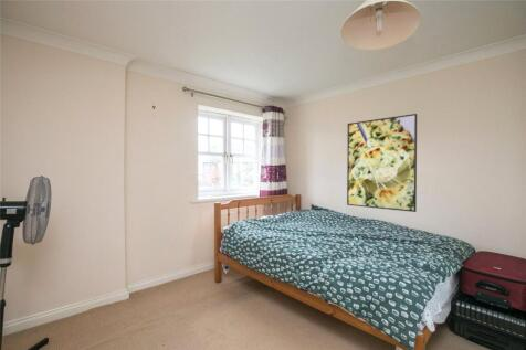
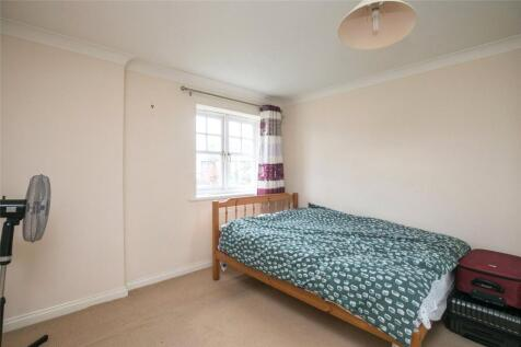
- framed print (378, 163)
